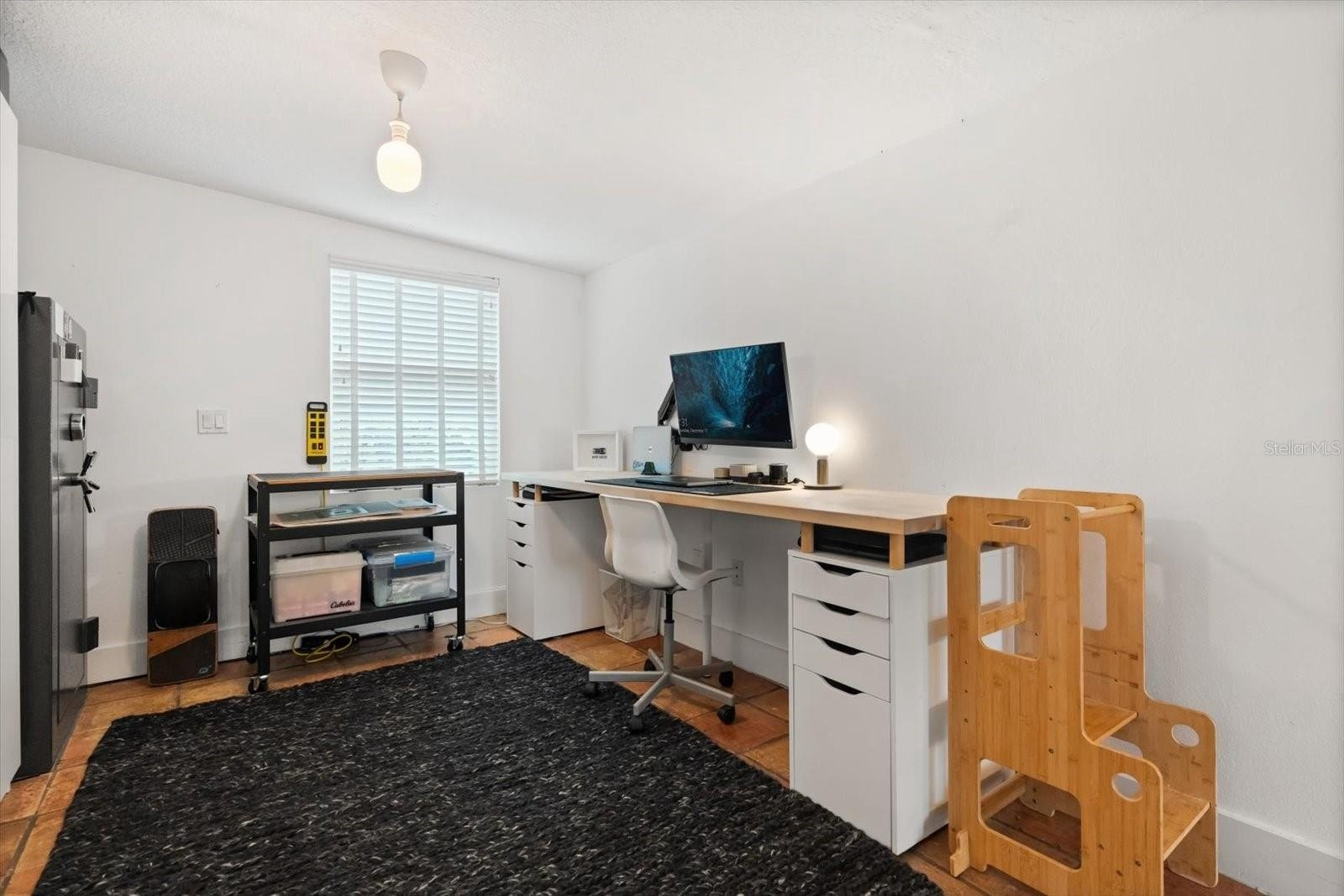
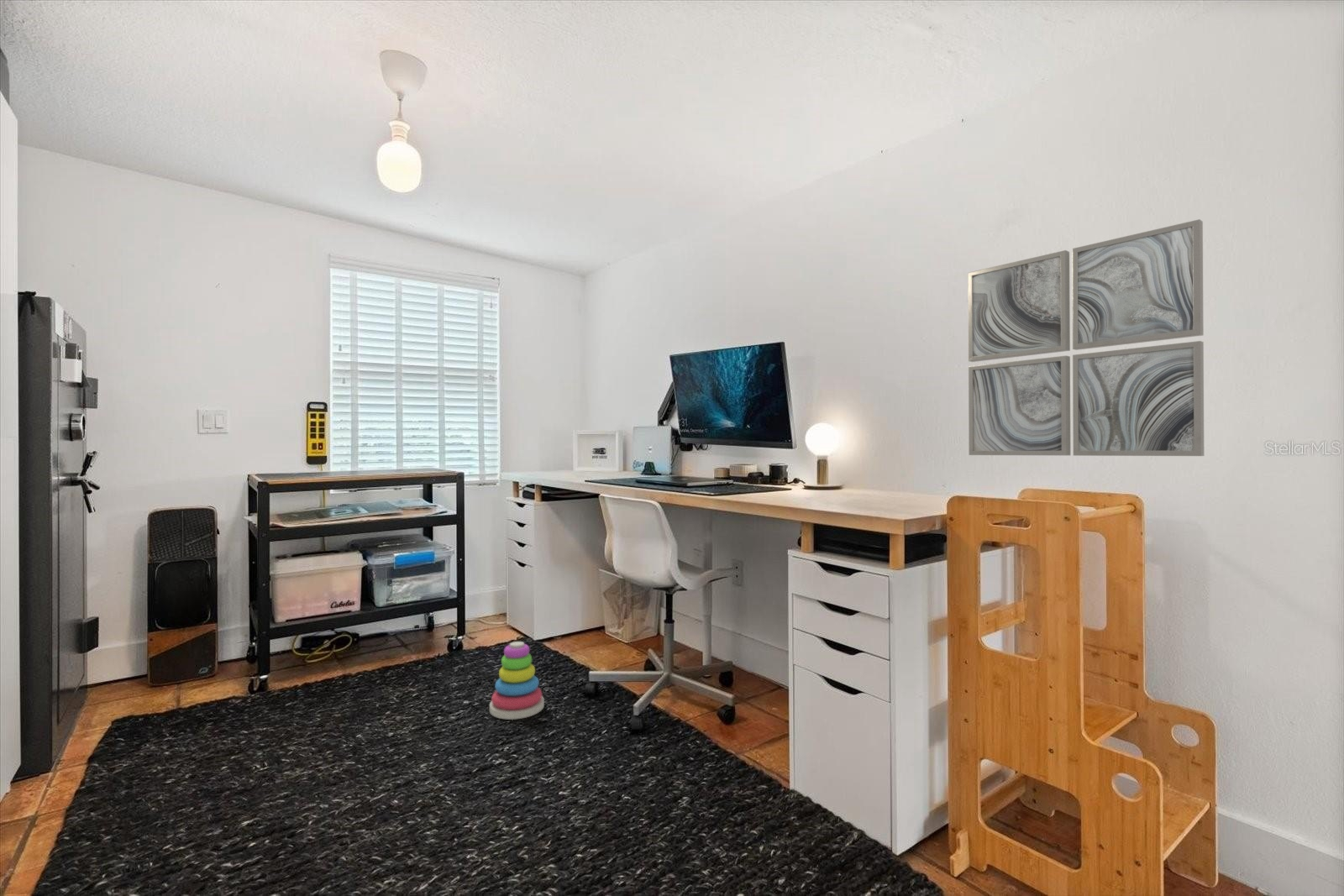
+ wall art (1069, 350)
+ stacking toy (517, 675)
